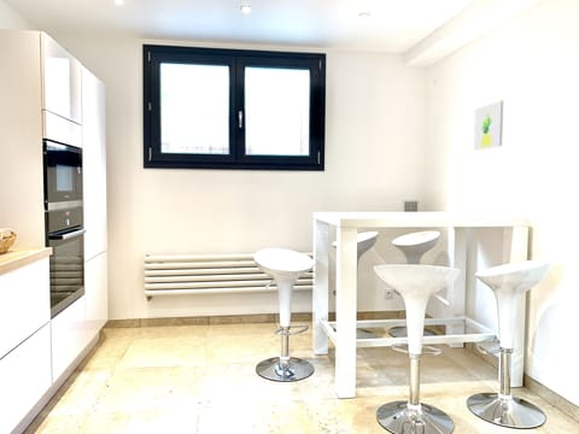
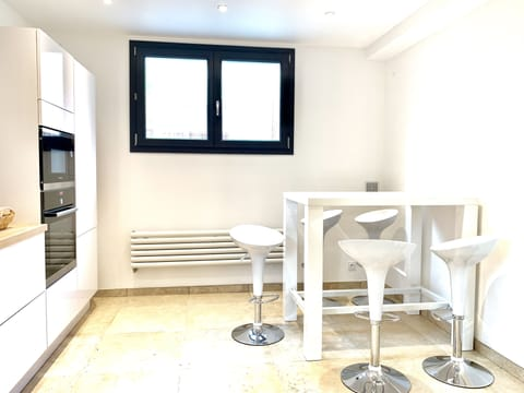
- wall art (487, 127)
